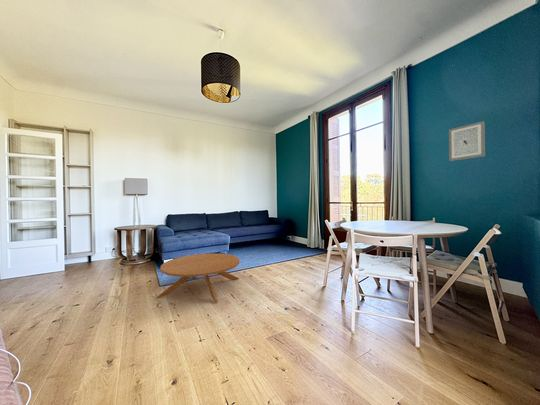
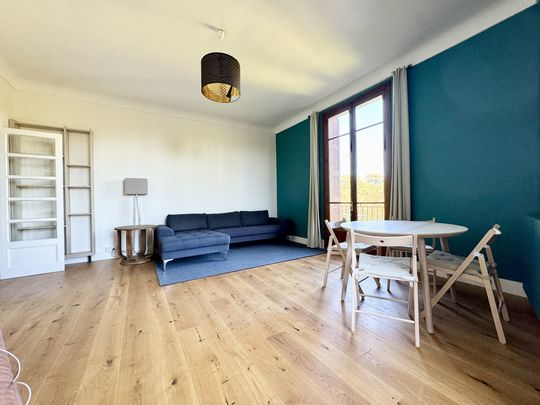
- coffee table (202, 274)
- wall art (466, 142)
